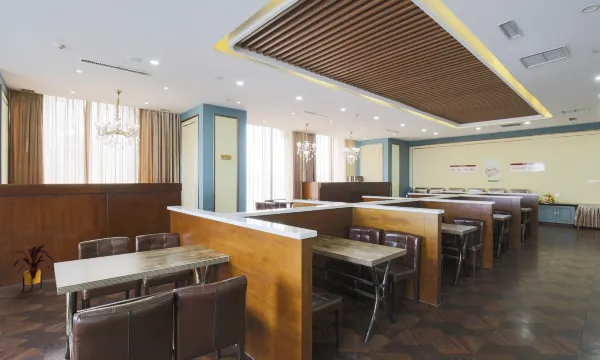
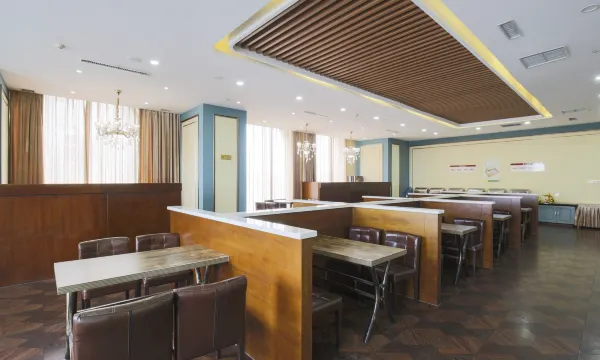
- house plant (31, 267)
